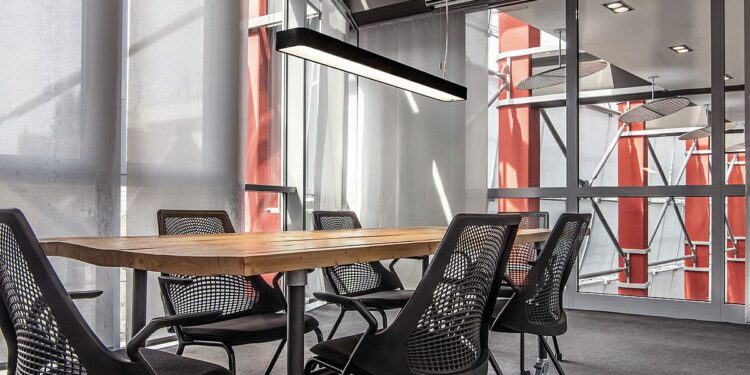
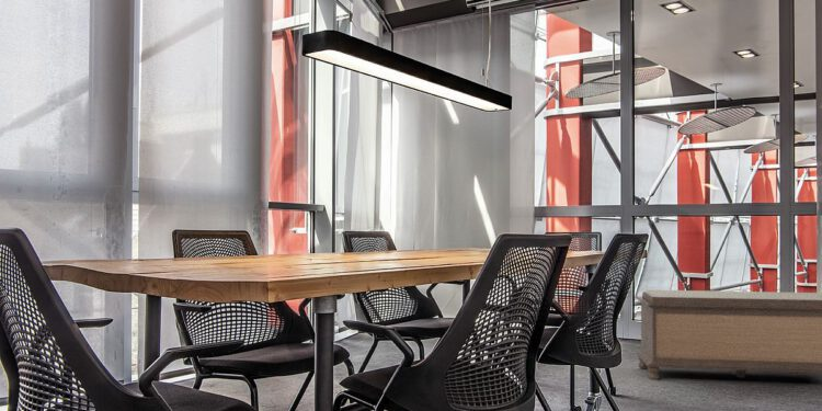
+ bench (742, 335)
